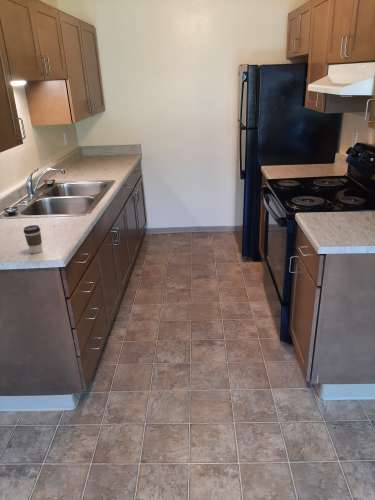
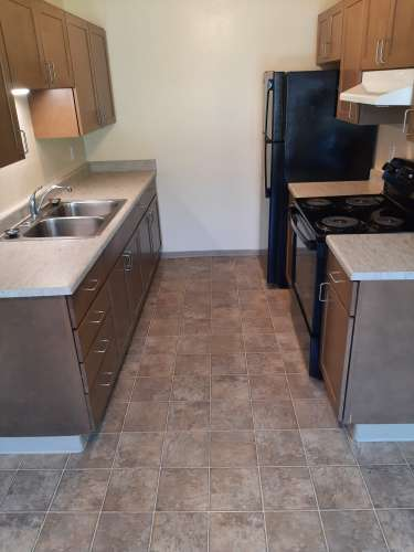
- coffee cup (33, 239)
